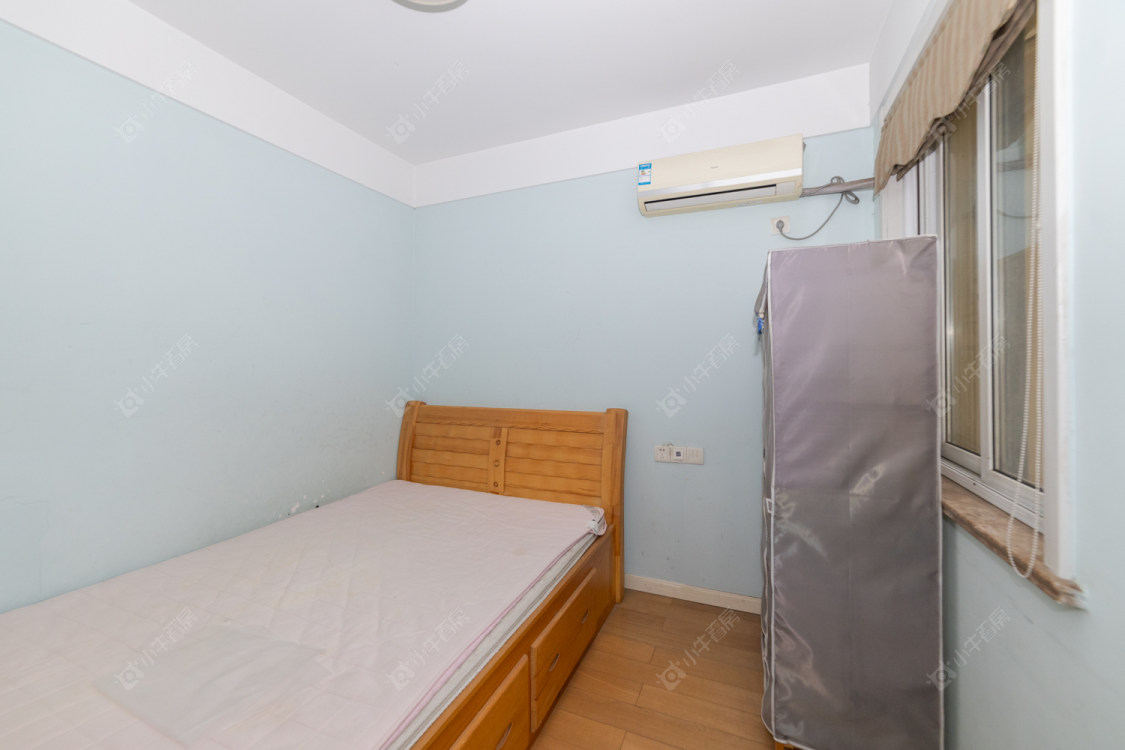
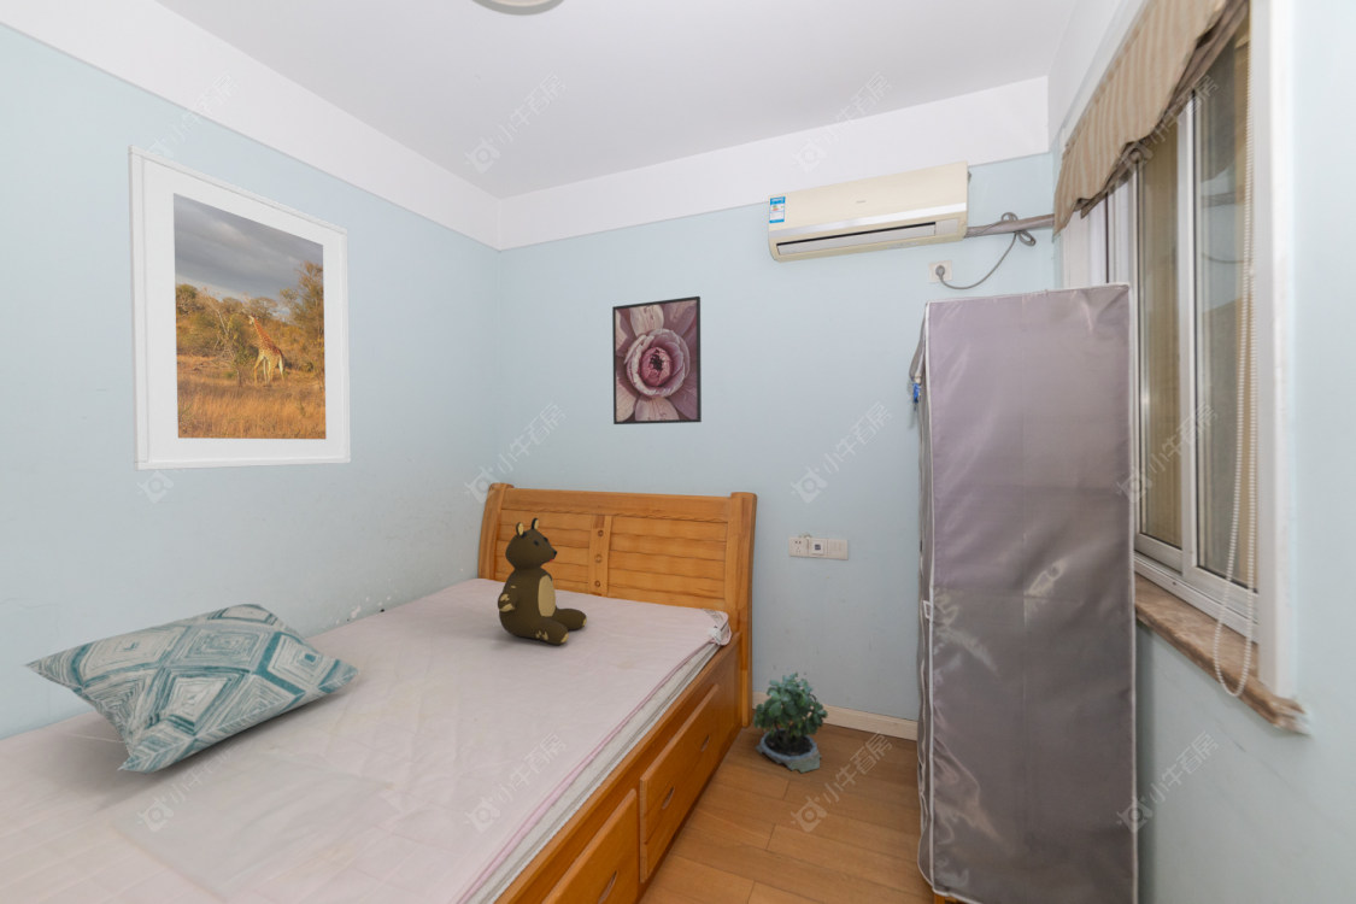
+ potted plant (789, 712)
+ teddy bear (542, 577)
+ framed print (654, 362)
+ decorative pillow (207, 673)
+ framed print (257, 330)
